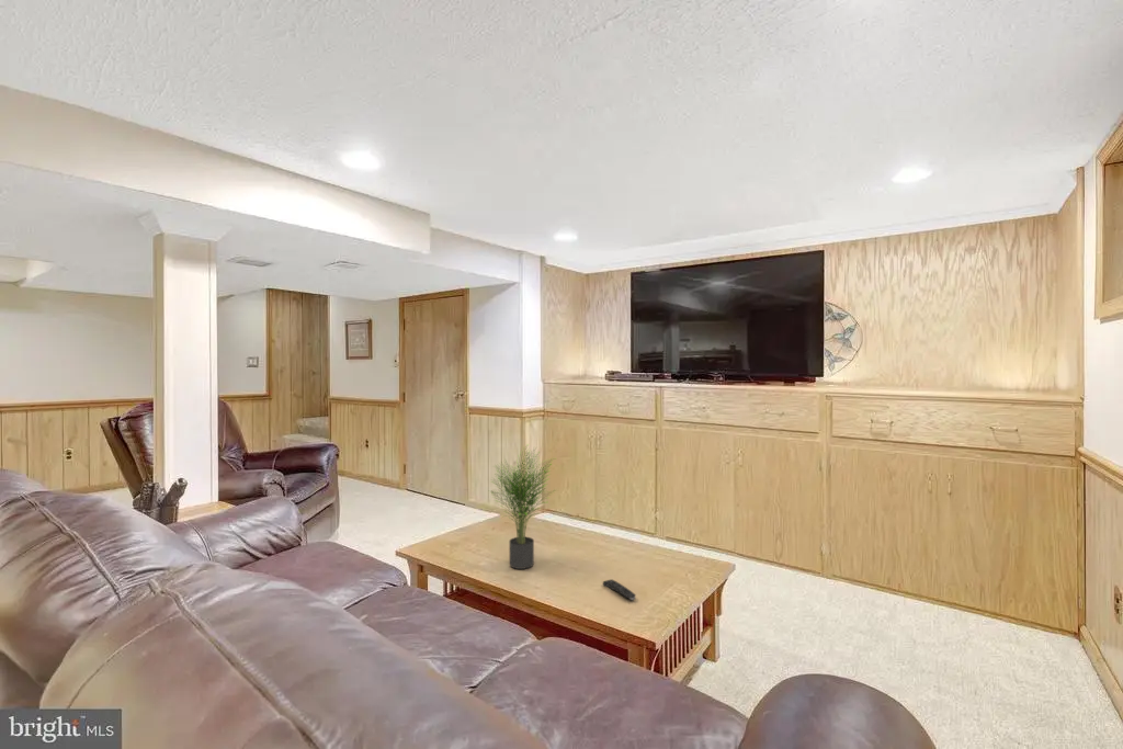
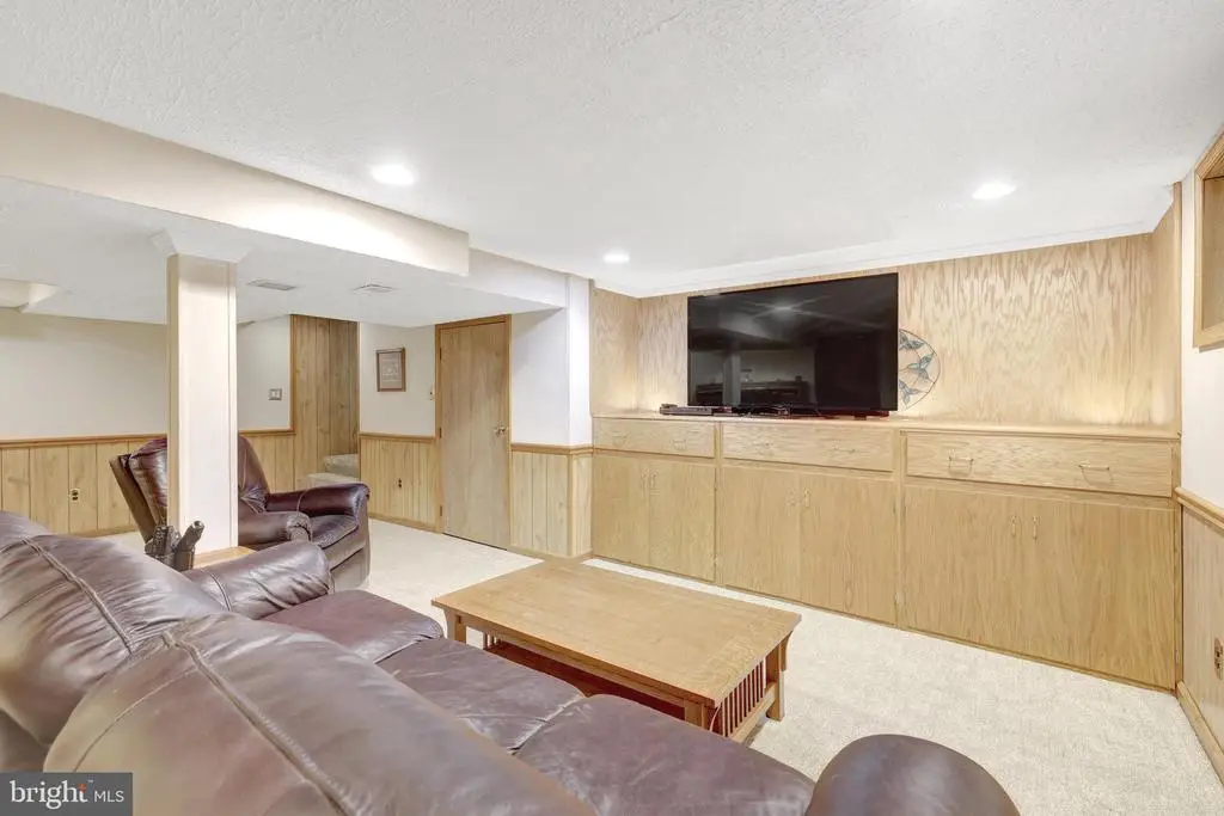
- remote control (620, 589)
- potted plant (517, 502)
